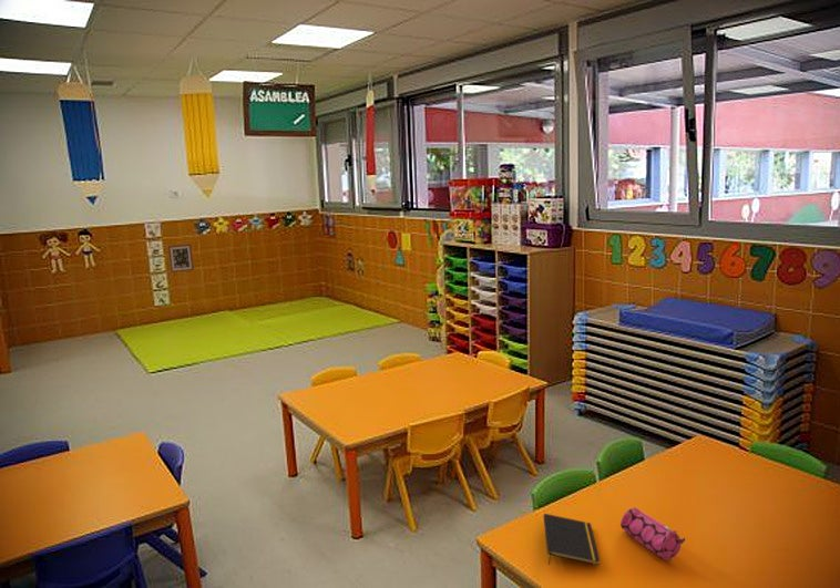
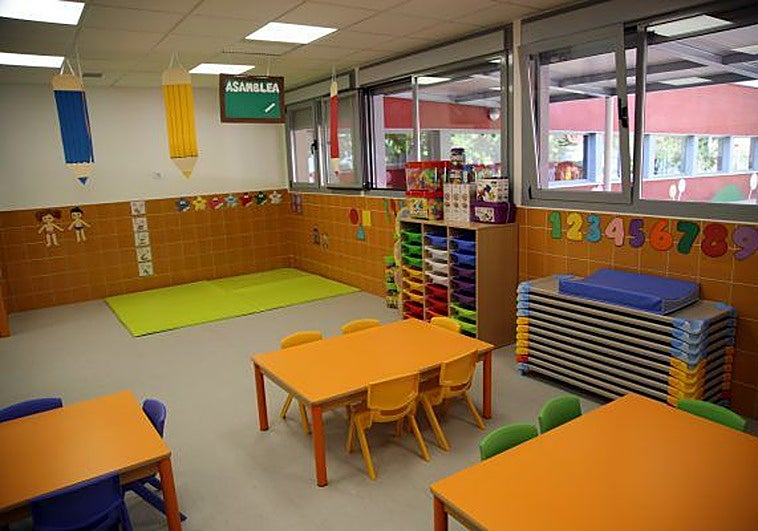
- pencil case (649, 530)
- notepad (570, 537)
- wall art (181, 258)
